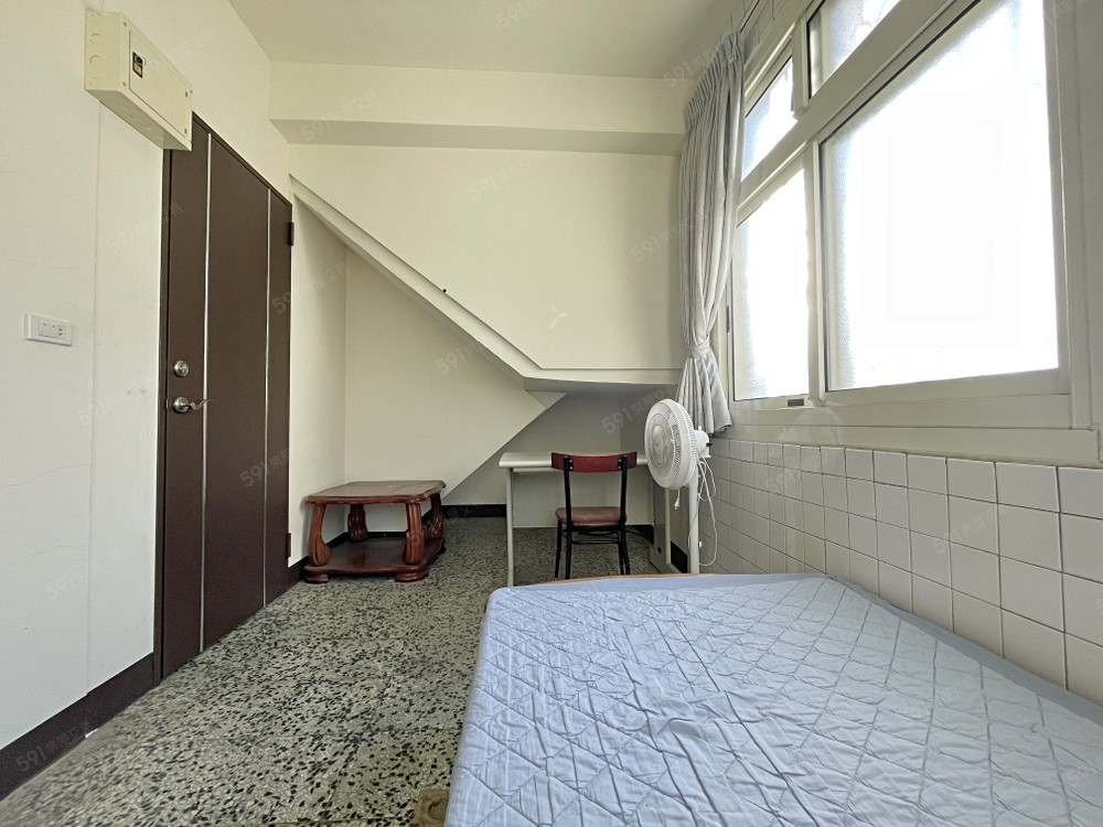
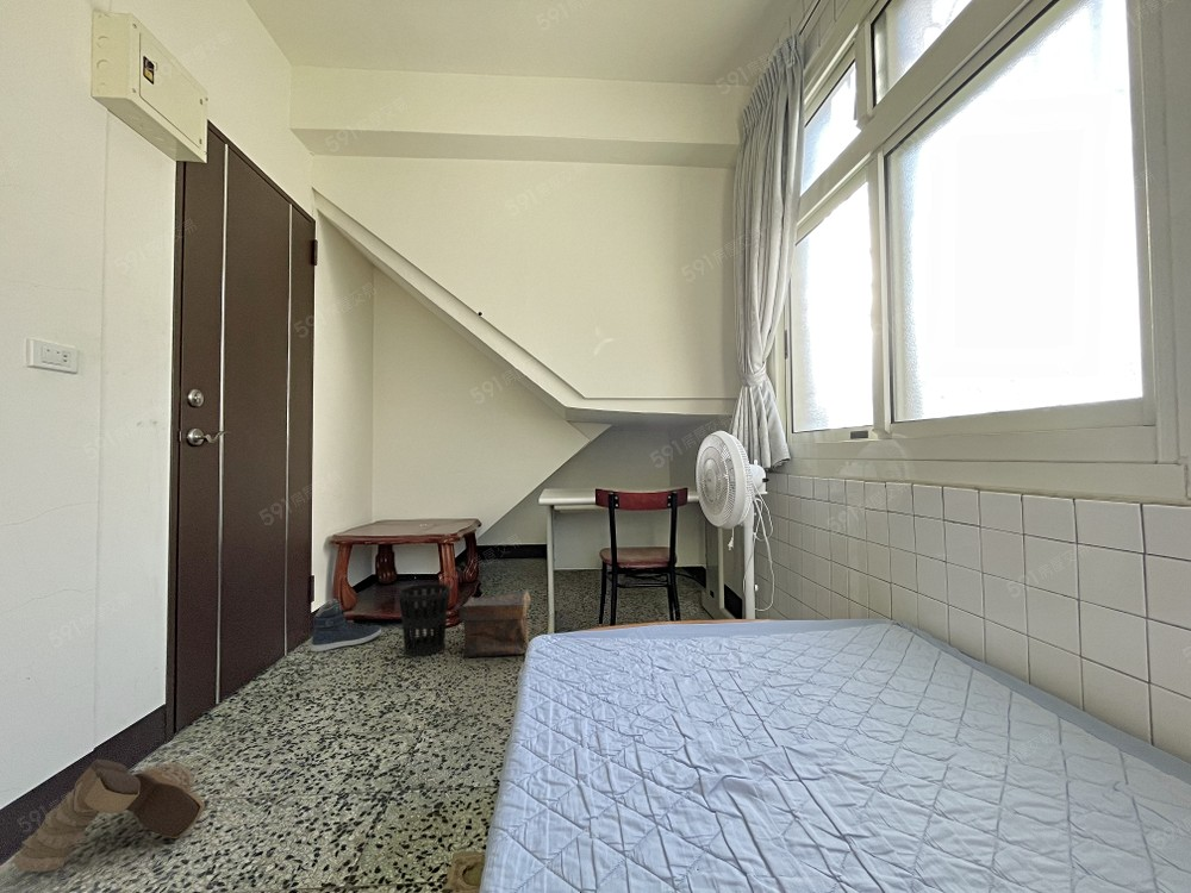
+ boots (137, 787)
+ wastebasket (424, 618)
+ pouch (497, 622)
+ sneaker (347, 620)
